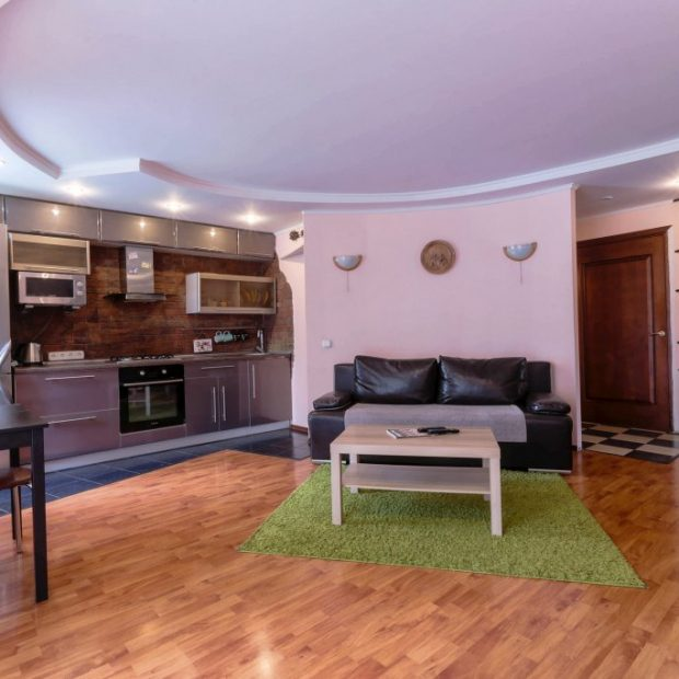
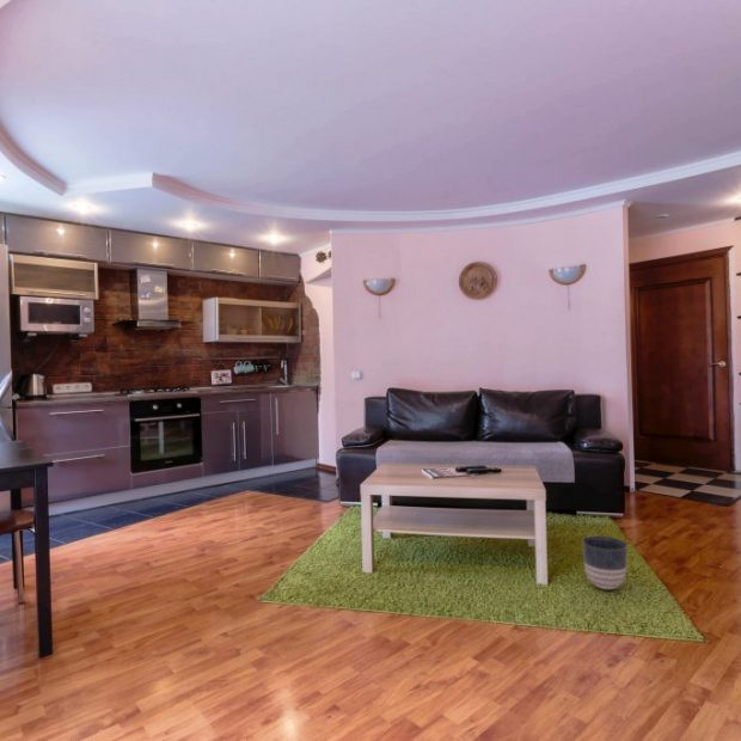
+ planter (605, 564)
